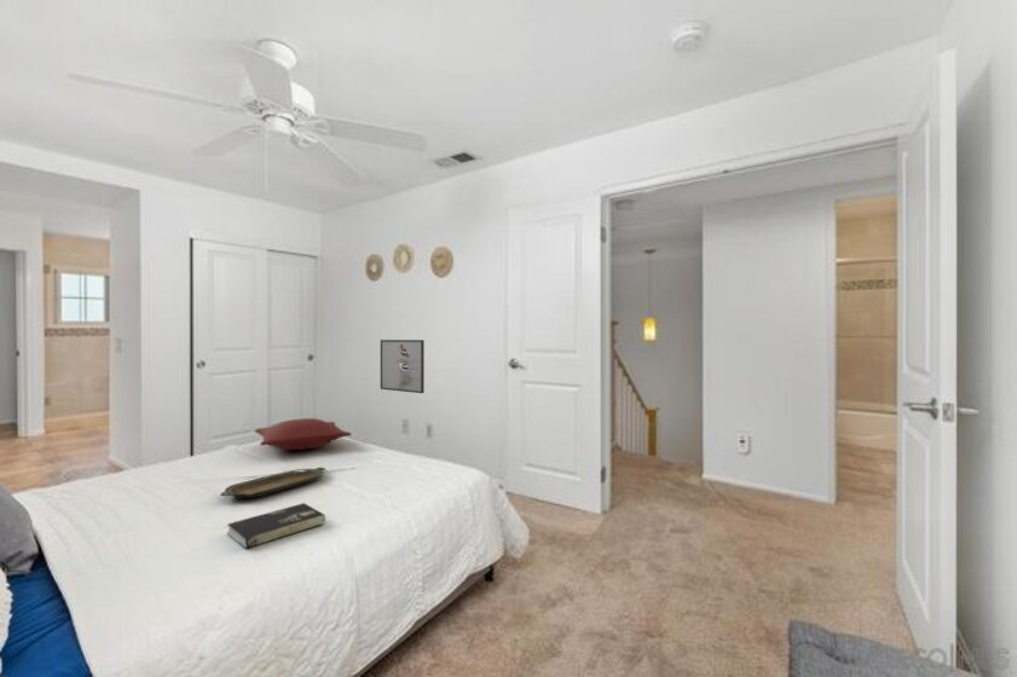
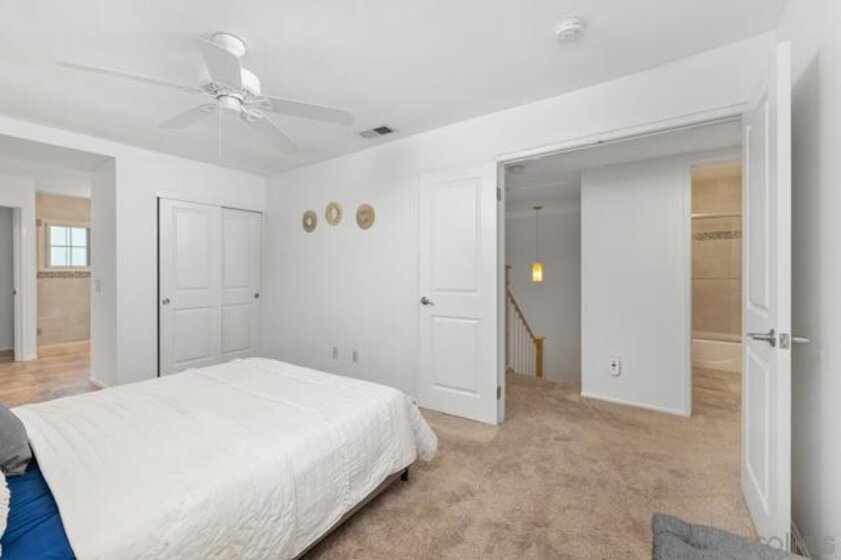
- book (277, 523)
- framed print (400, 365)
- serving tray (277, 482)
- pillow (301, 433)
